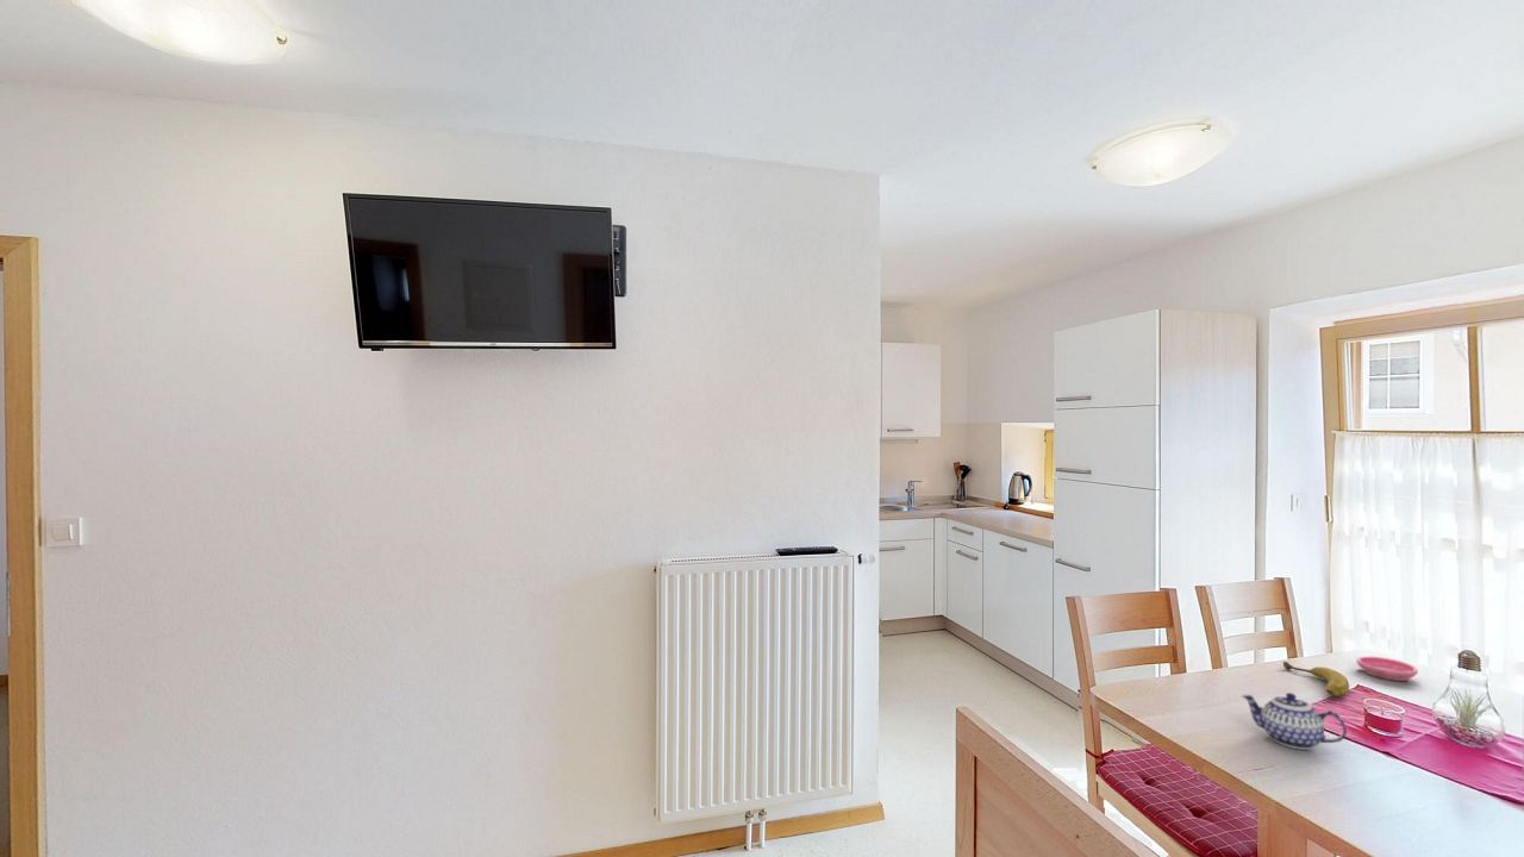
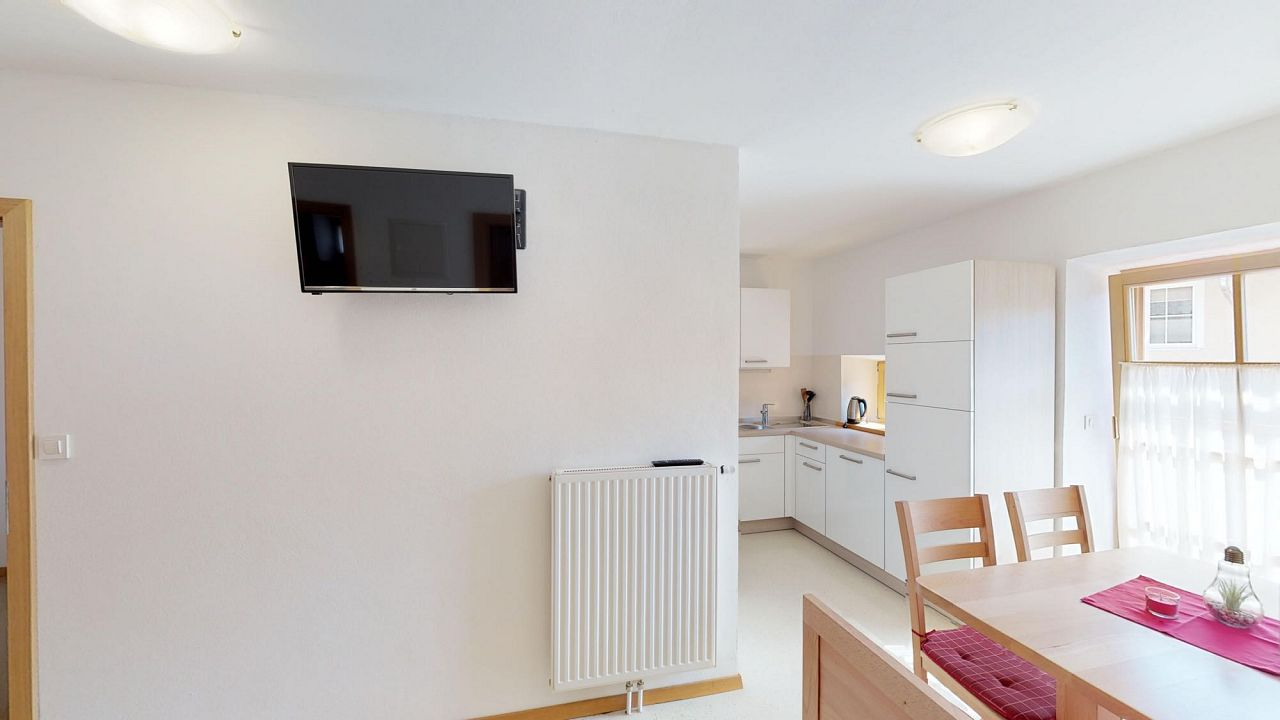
- teapot (1292, 718)
- fruit (1317, 676)
- saucer (1386, 669)
